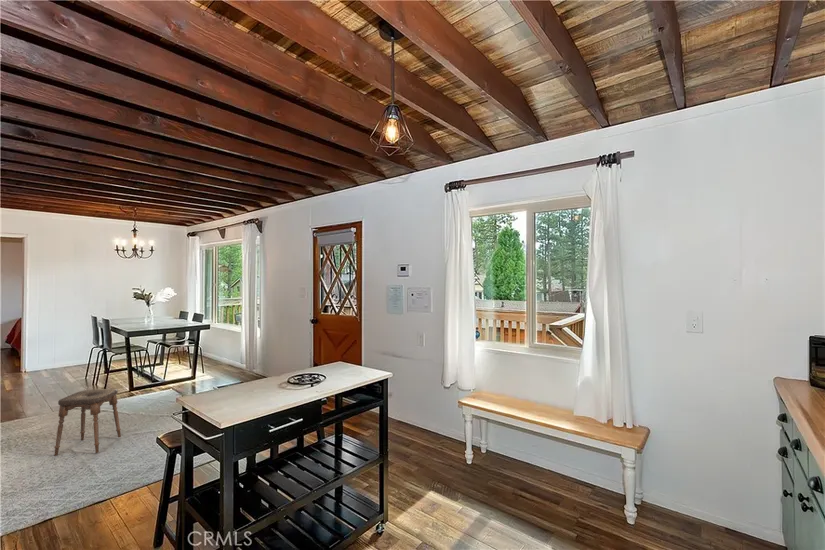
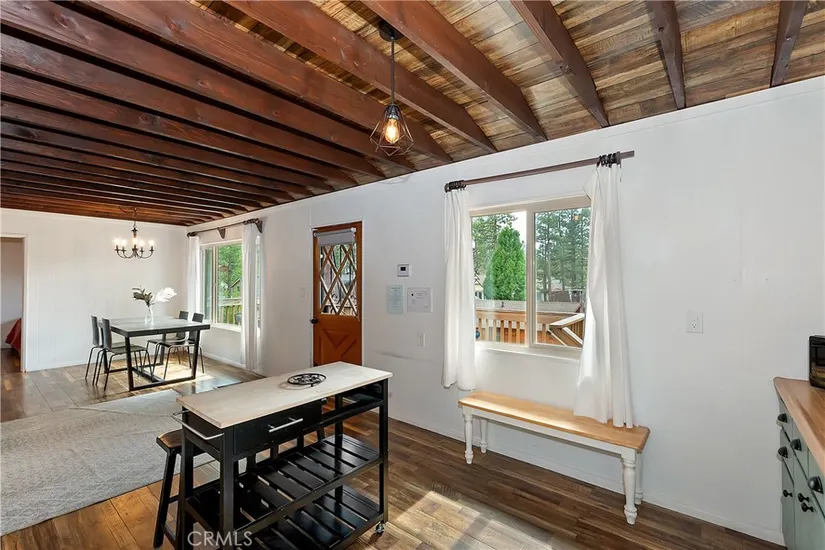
- stool (93, 420)
